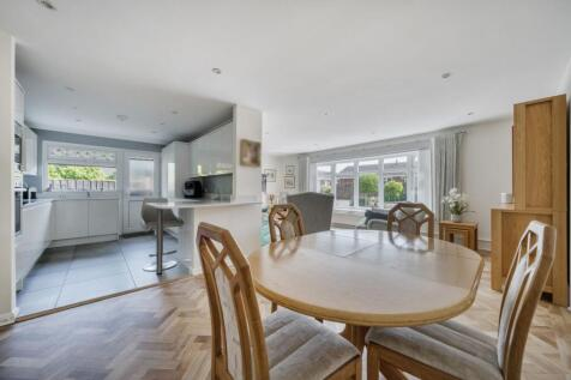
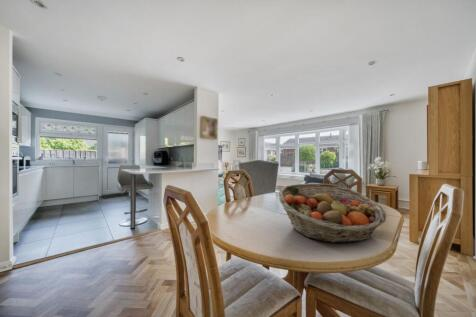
+ fruit basket (327, 208)
